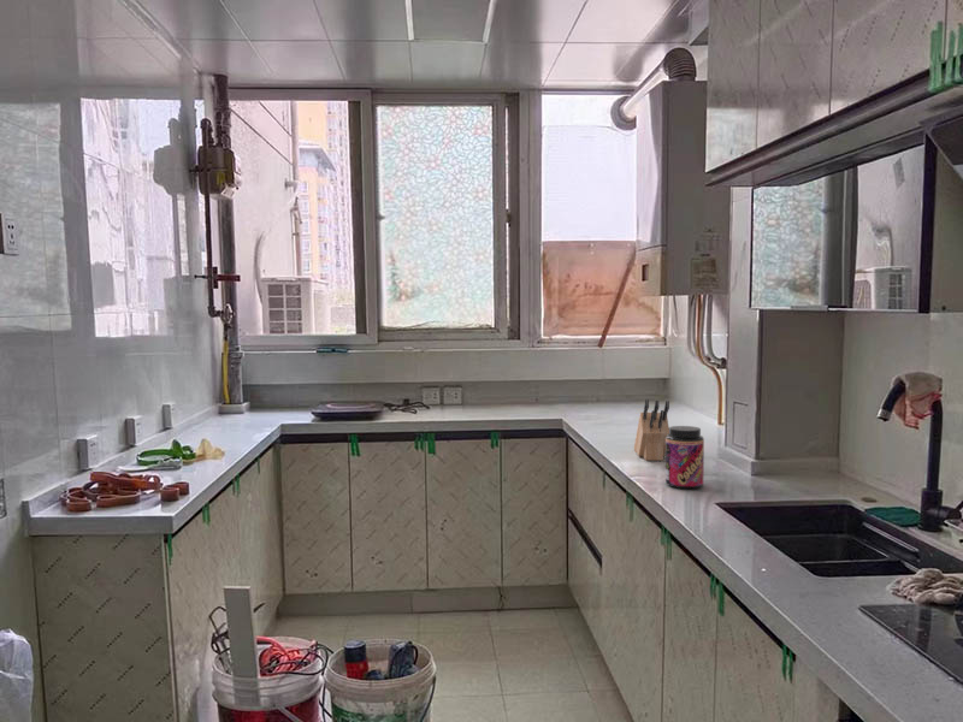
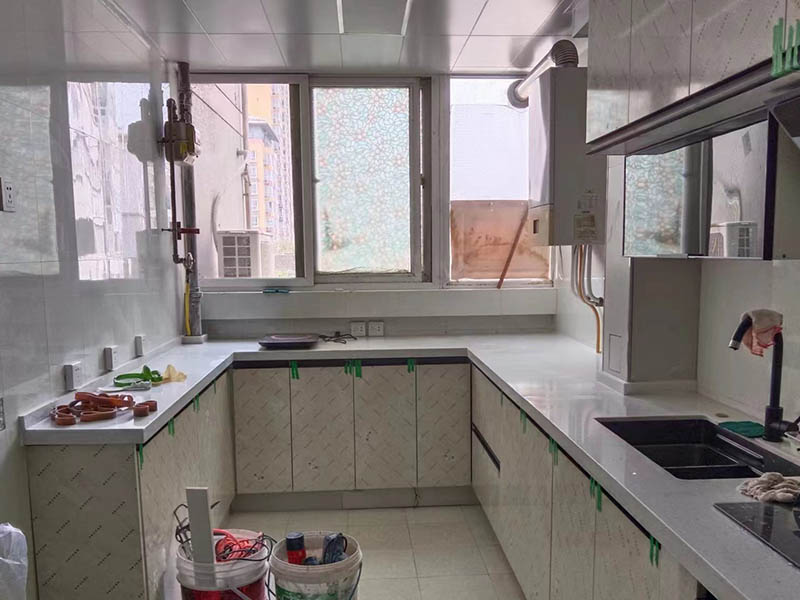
- jar (684, 456)
- knife block (651, 426)
